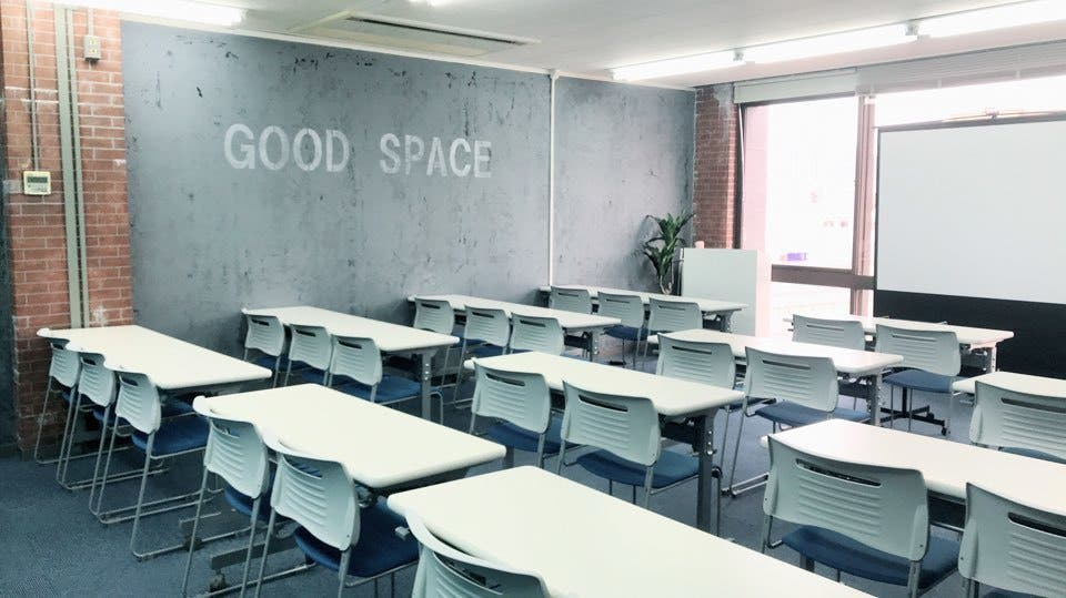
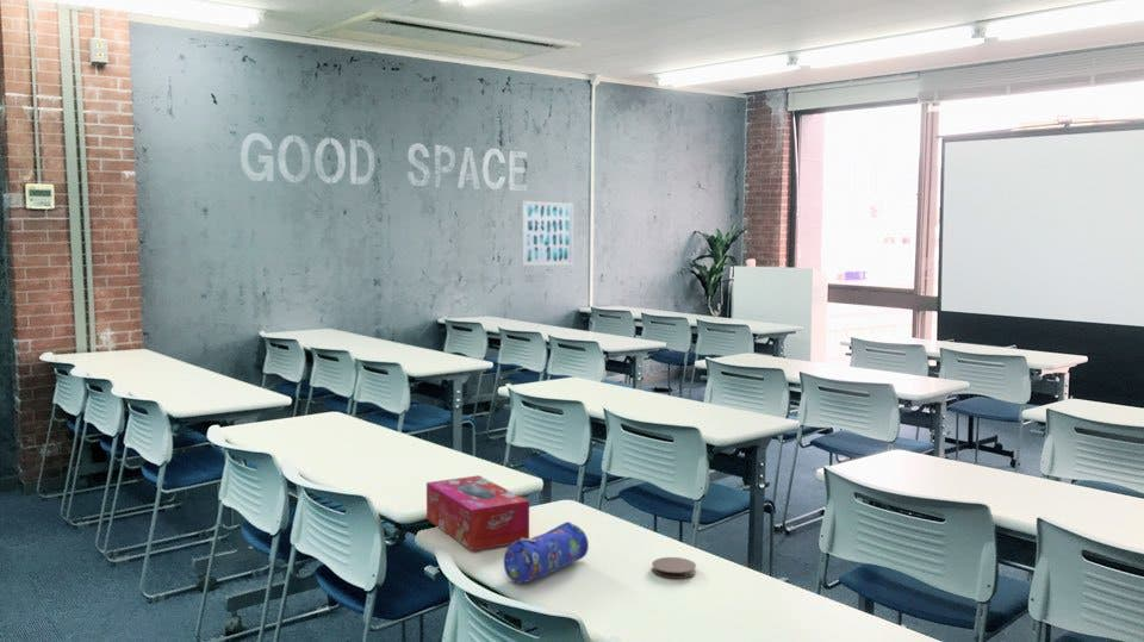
+ tissue box (475, 510)
+ pencil case (546, 550)
+ wall art (547, 233)
+ coaster (673, 567)
